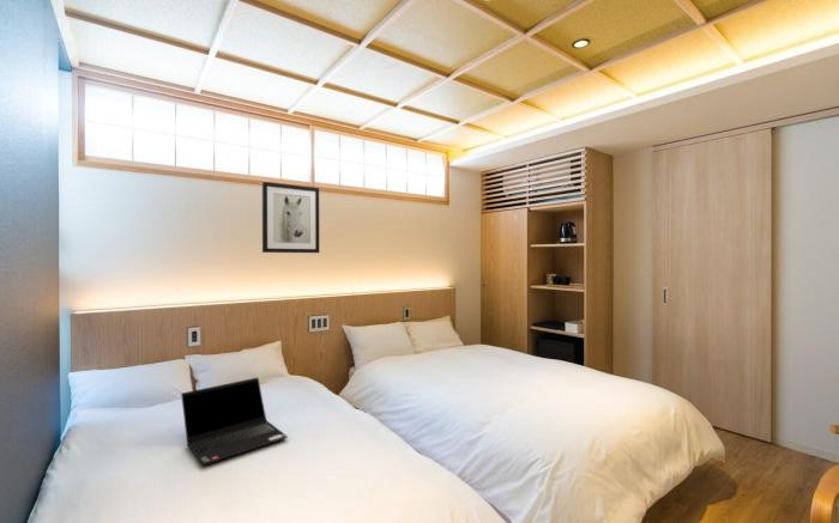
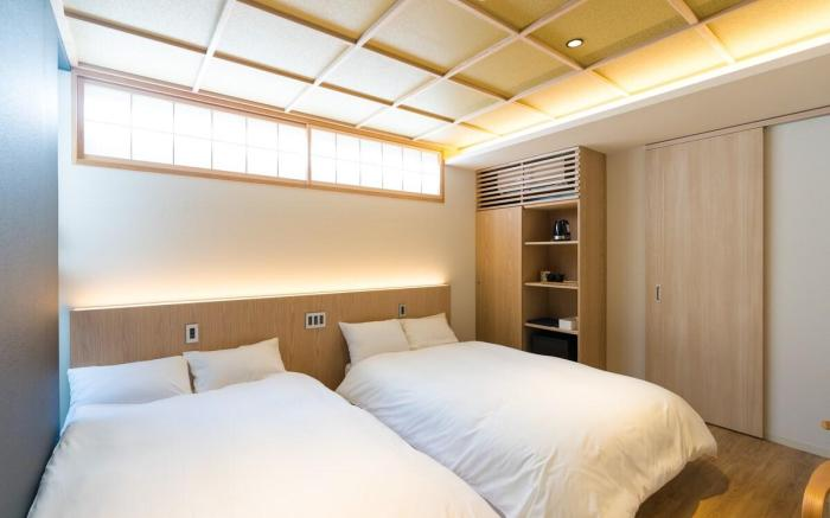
- laptop computer (234, 416)
- wall art (291, 219)
